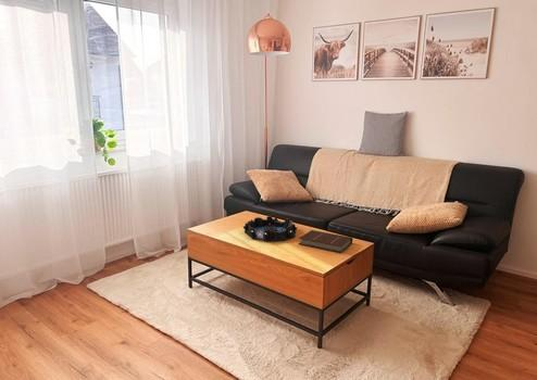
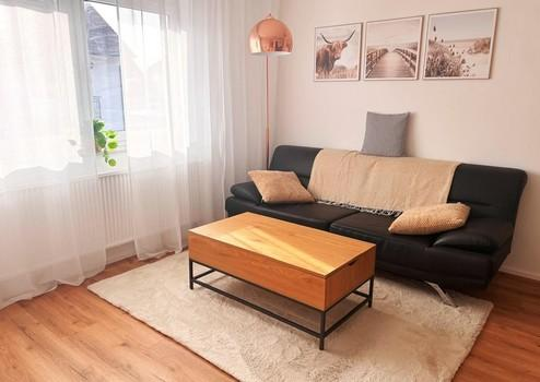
- decorative bowl (271, 227)
- book (325, 240)
